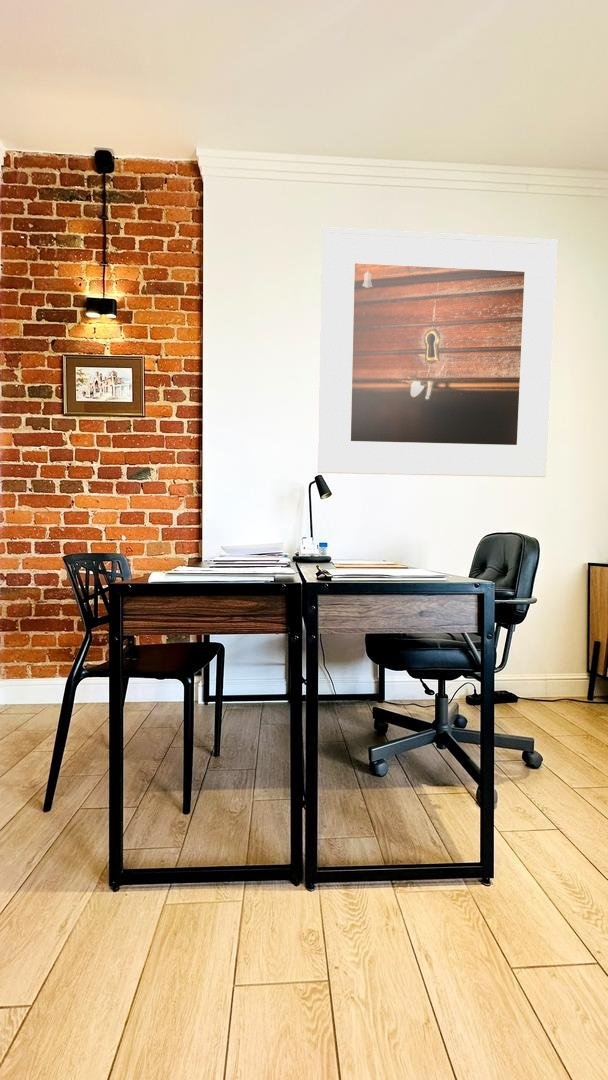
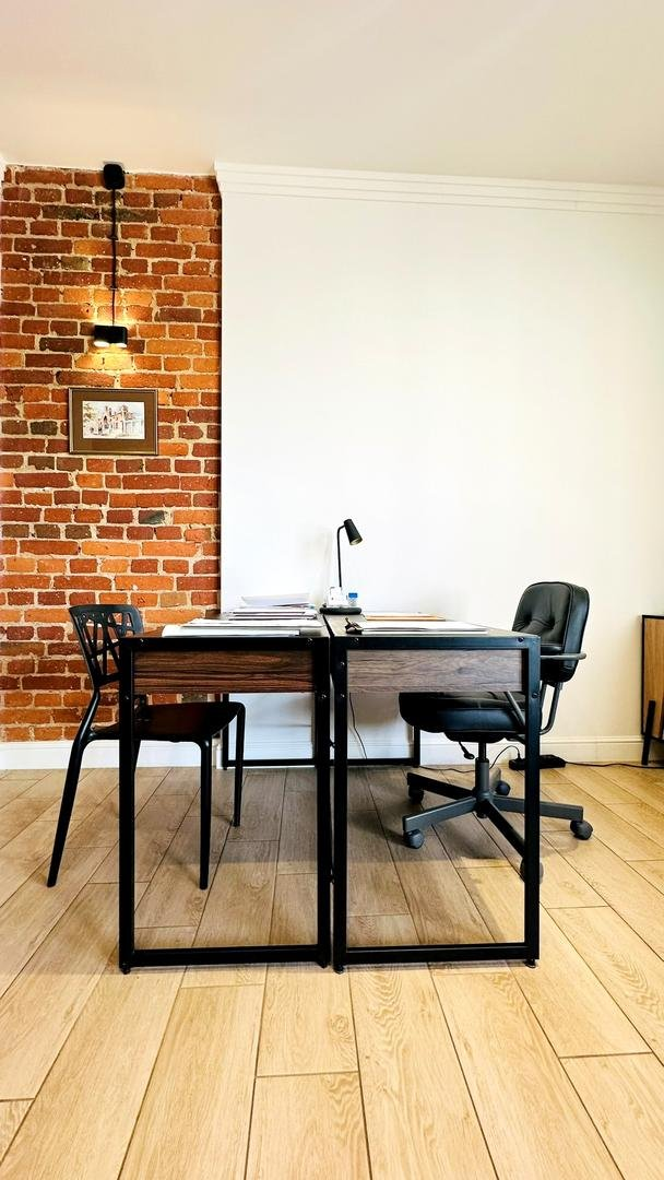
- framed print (437, 356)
